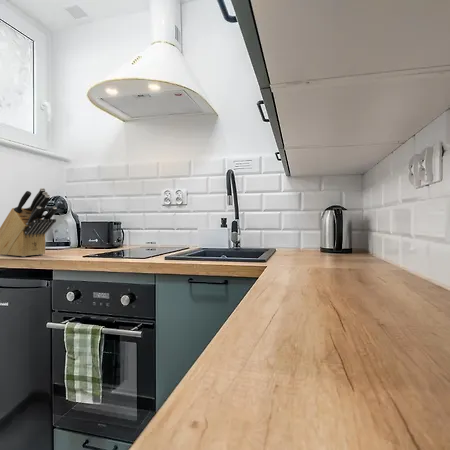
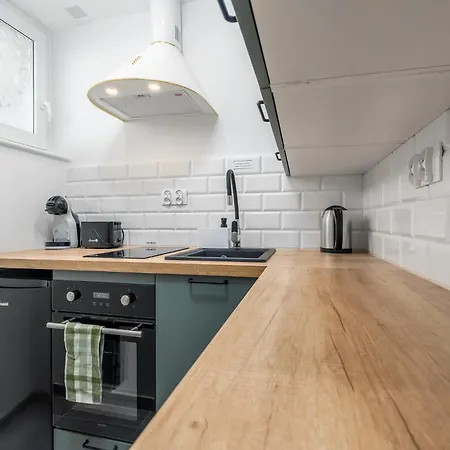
- knife block (22, 221)
